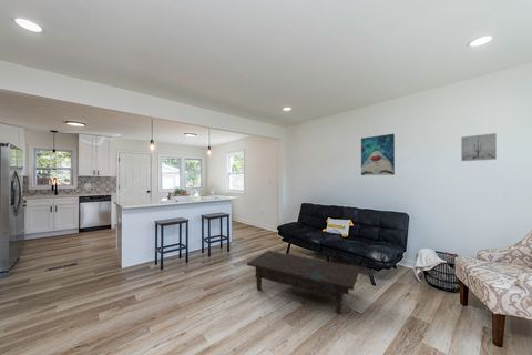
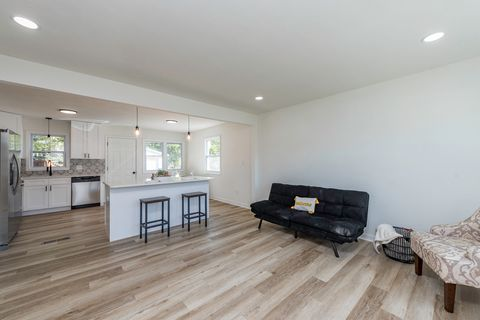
- coffee table (301, 277)
- wall art (478, 148)
- wall art (377, 155)
